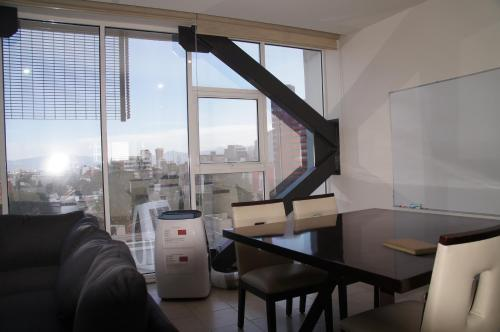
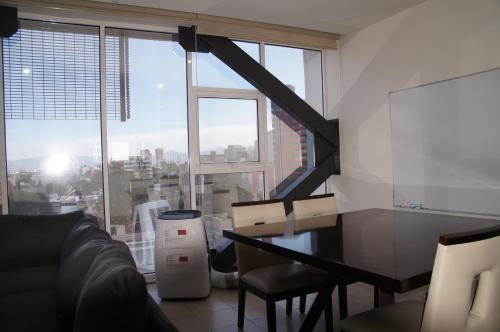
- notebook (411, 245)
